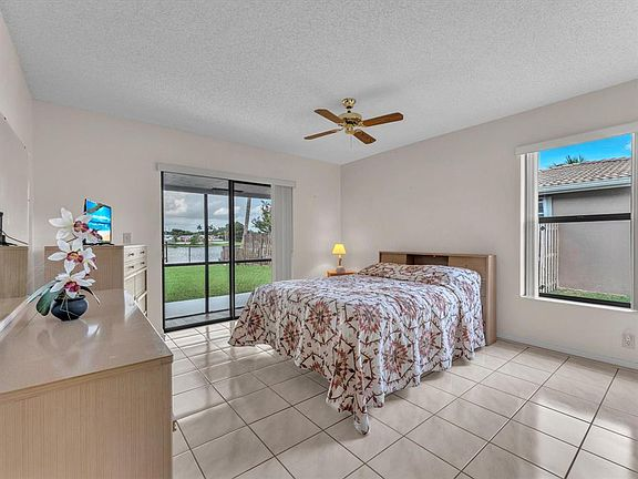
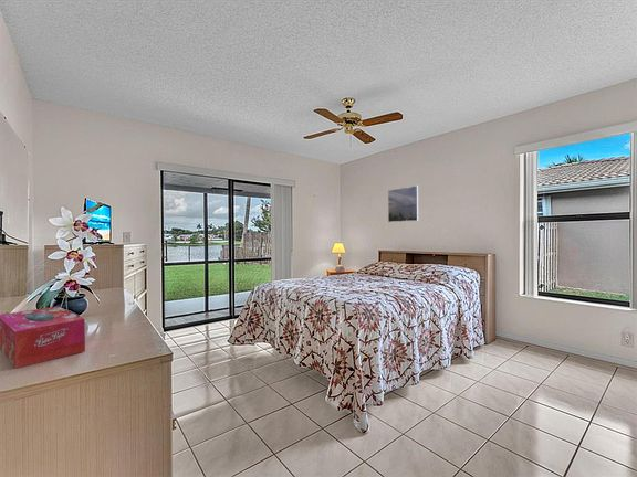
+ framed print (403, 204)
+ tissue box (40, 332)
